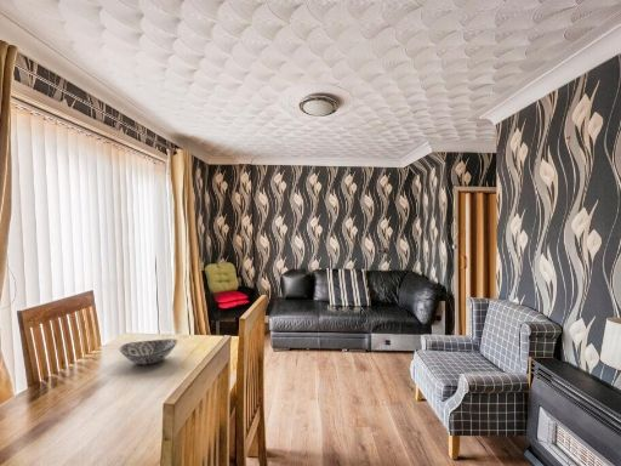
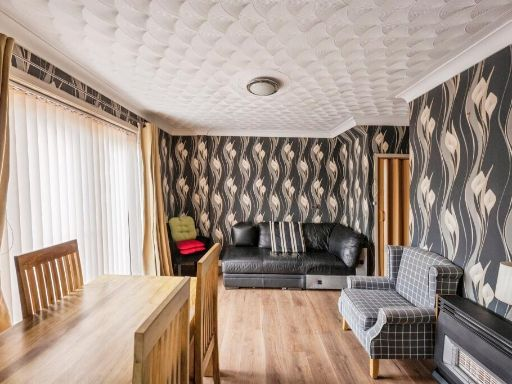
- decorative bowl (149, 352)
